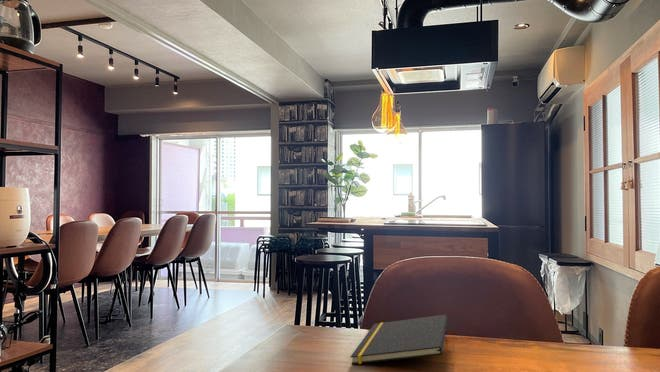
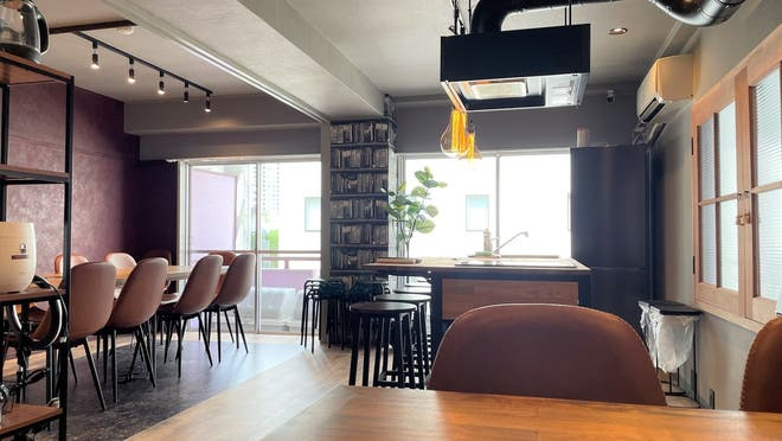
- notepad (403, 337)
